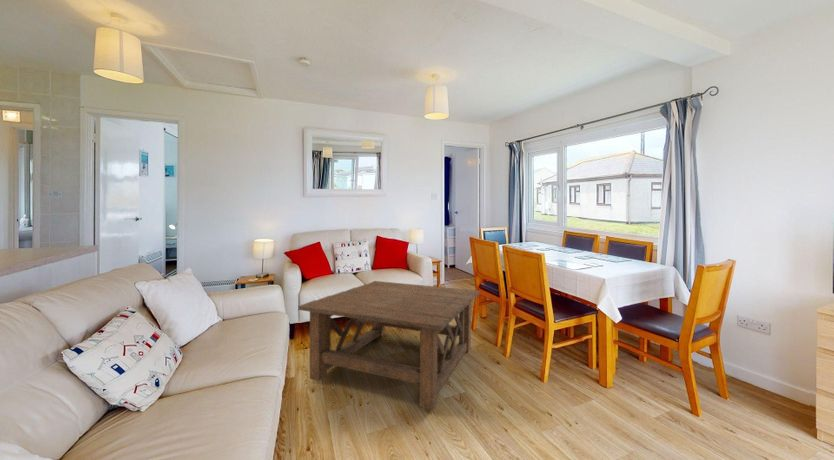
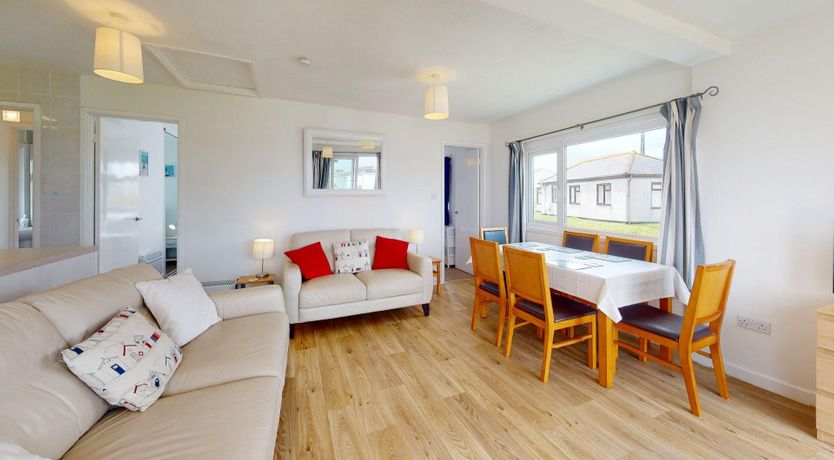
- coffee table (398, 327)
